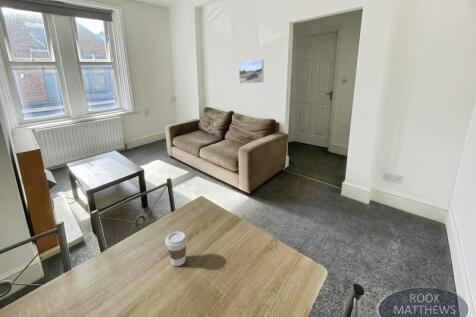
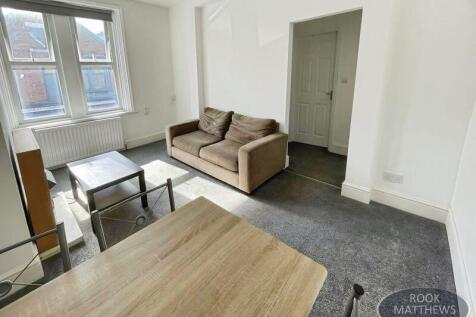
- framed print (250, 72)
- coffee cup (177, 249)
